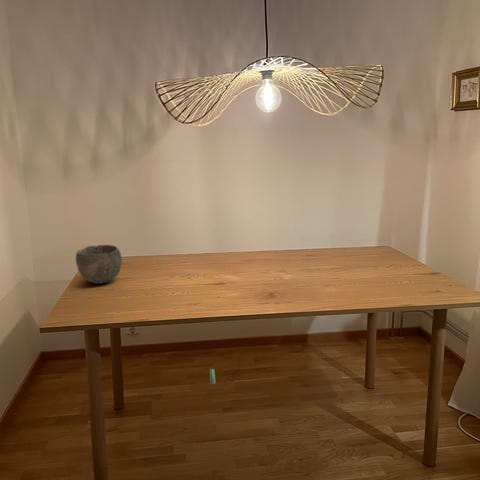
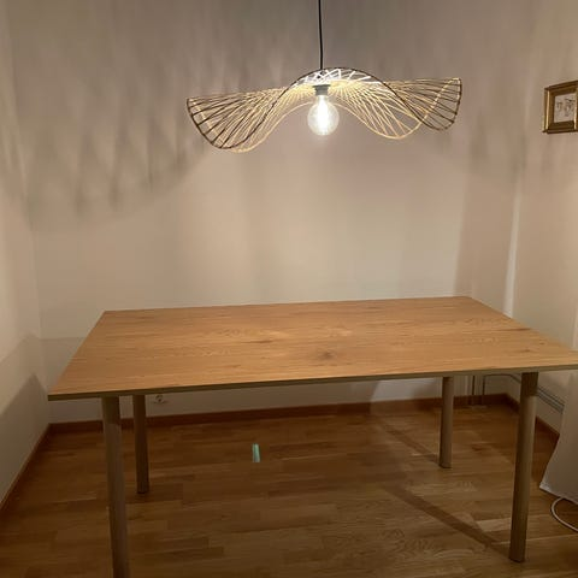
- bowl (99, 265)
